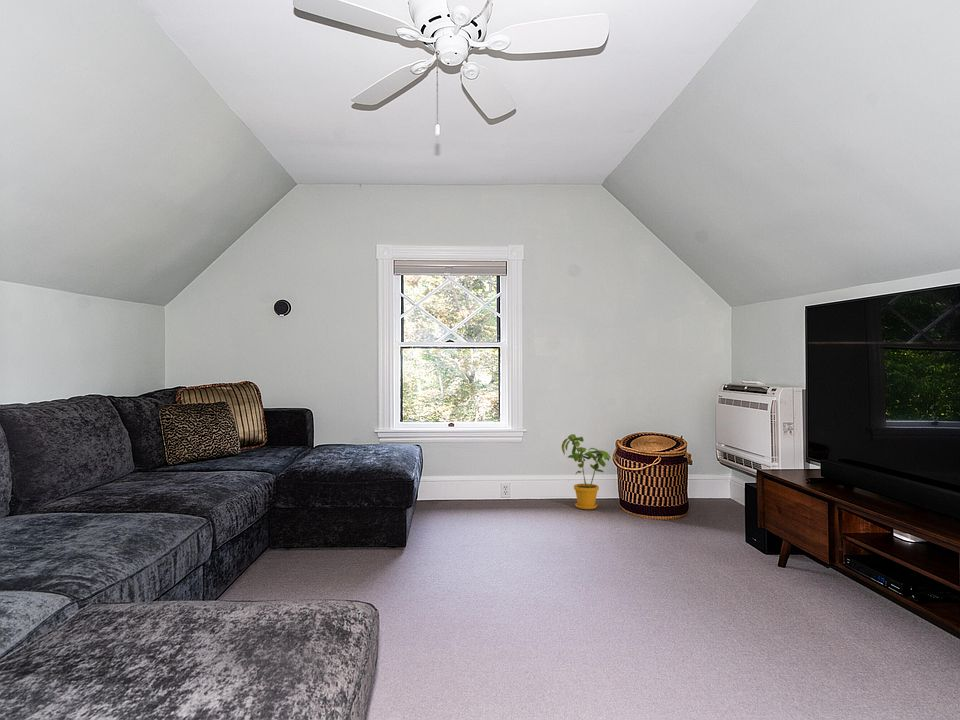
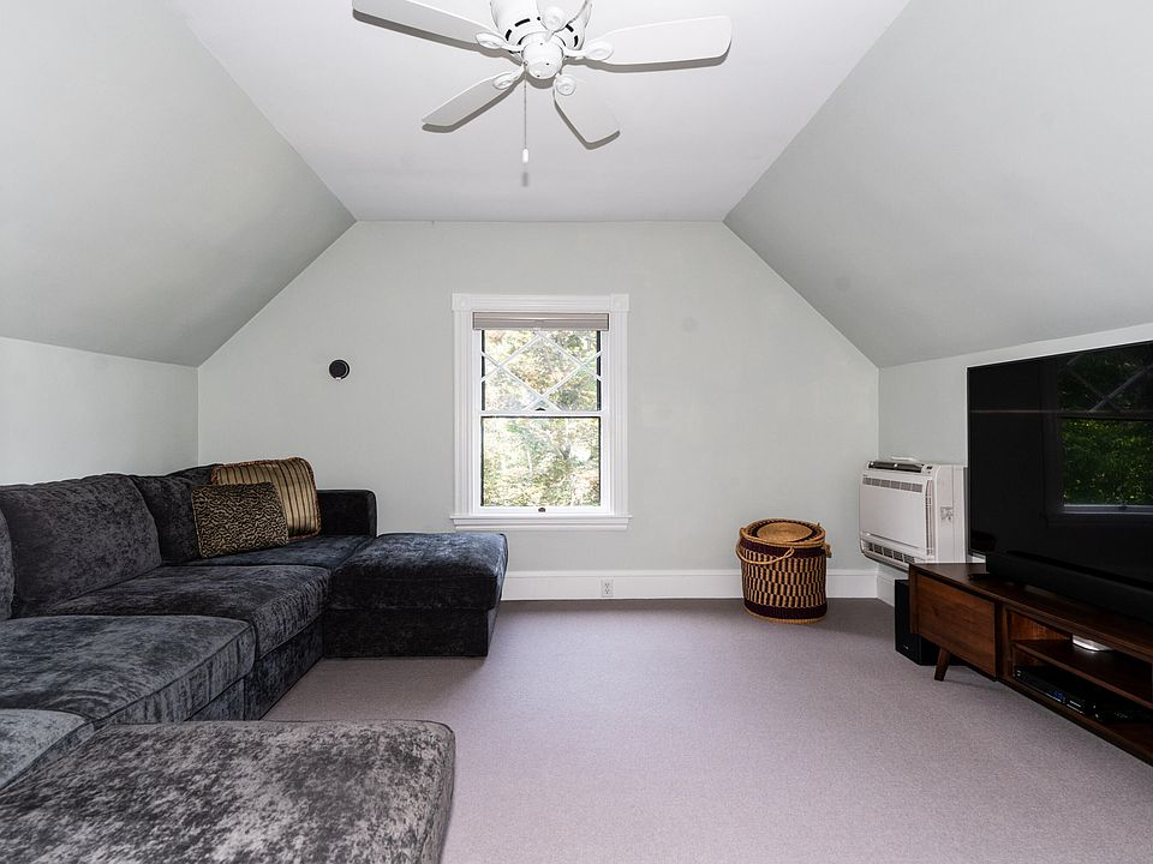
- house plant (583, 469)
